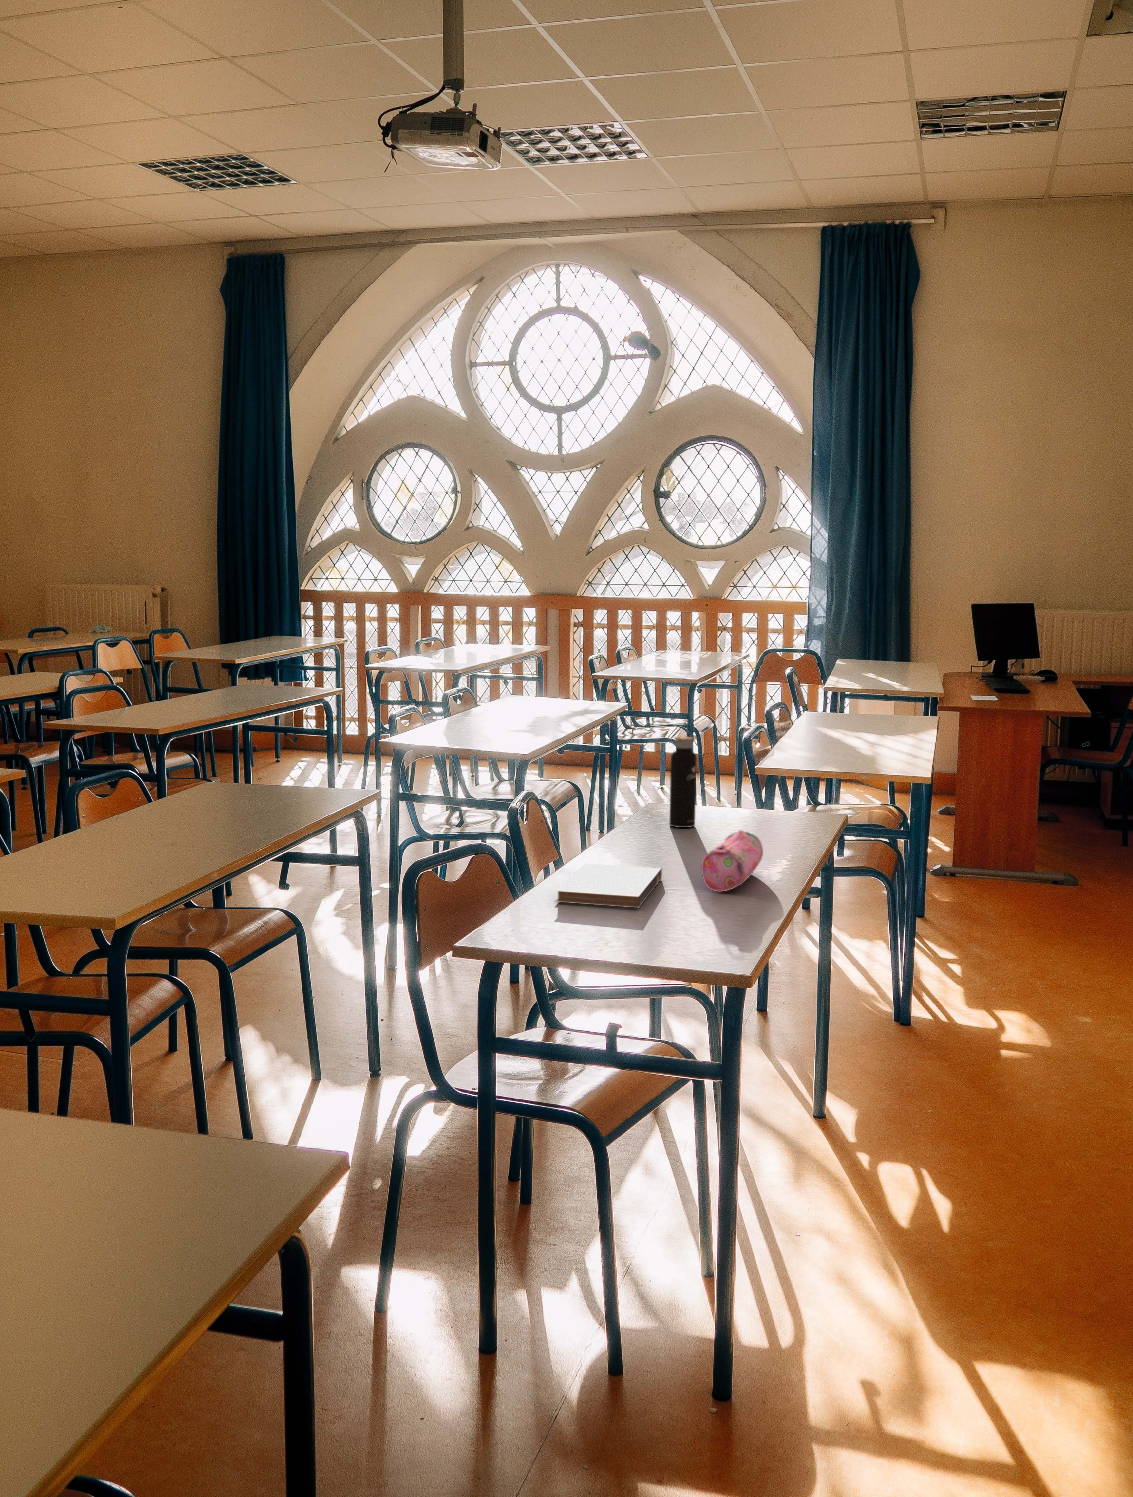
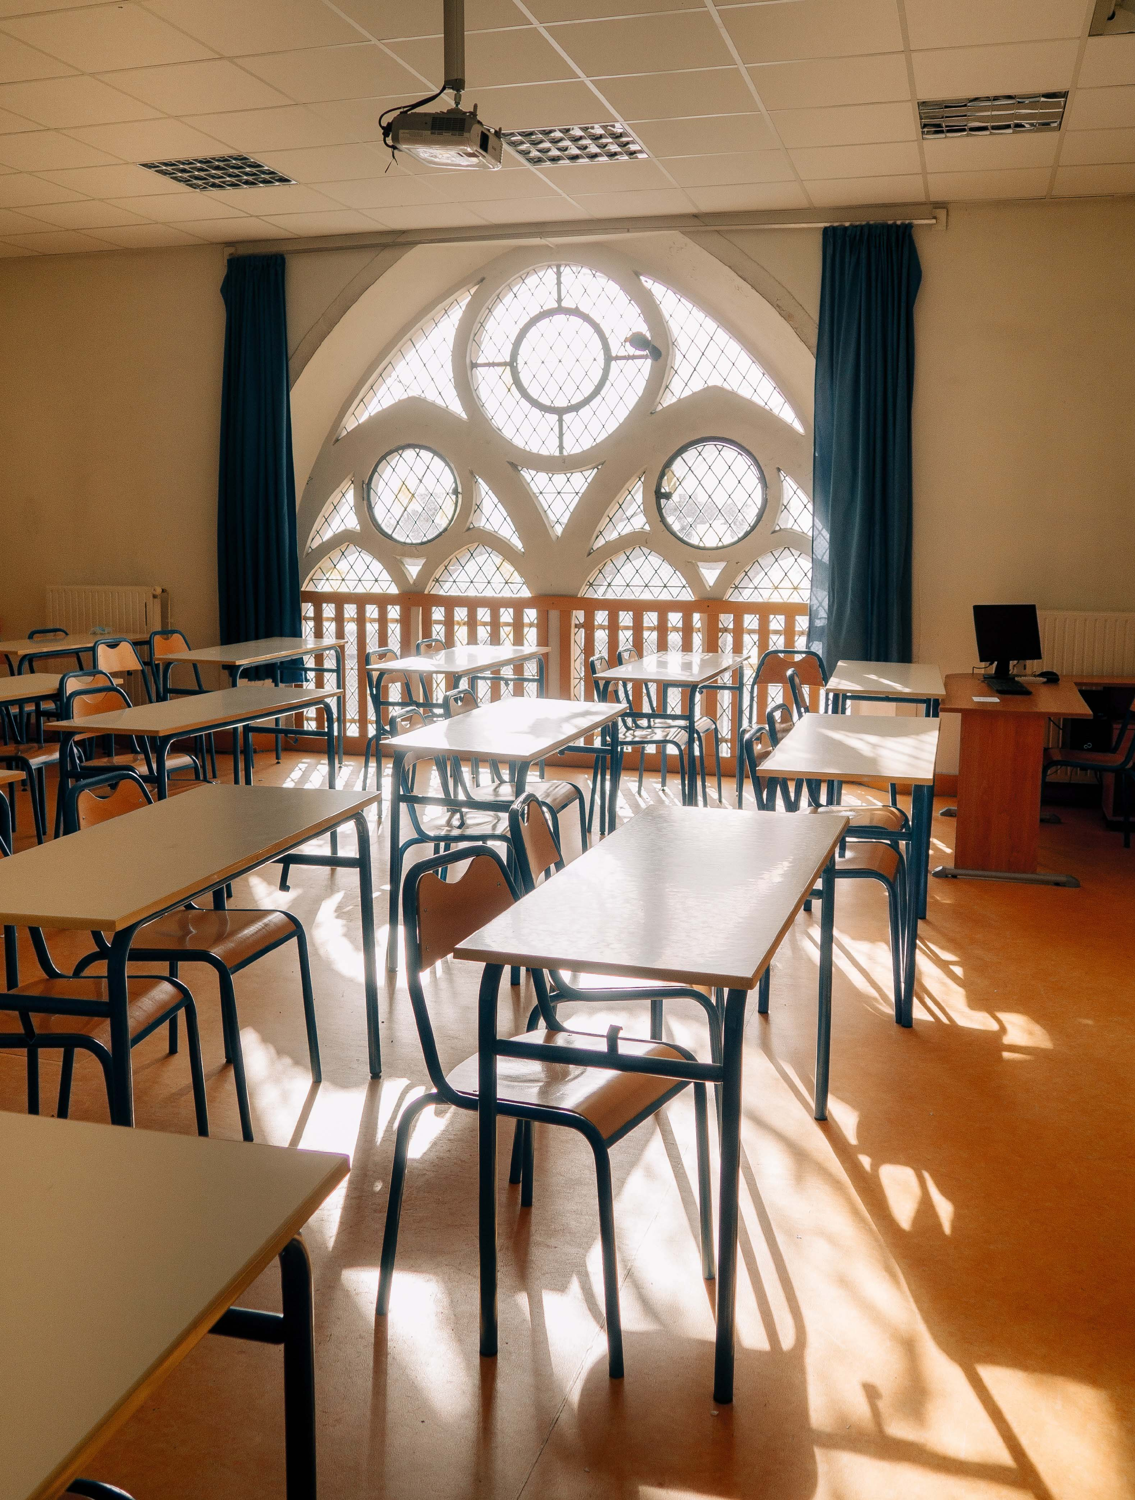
- hardcover book (611, 884)
- water bottle (683, 777)
- pencil case (733, 859)
